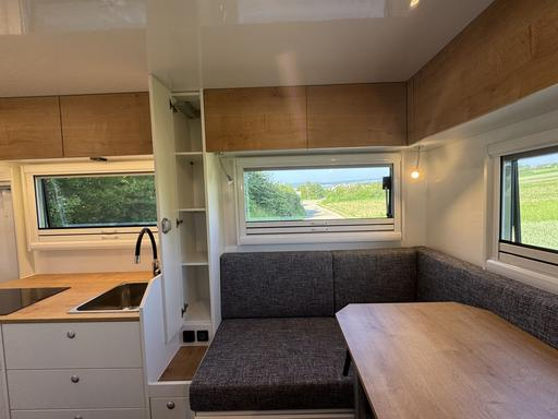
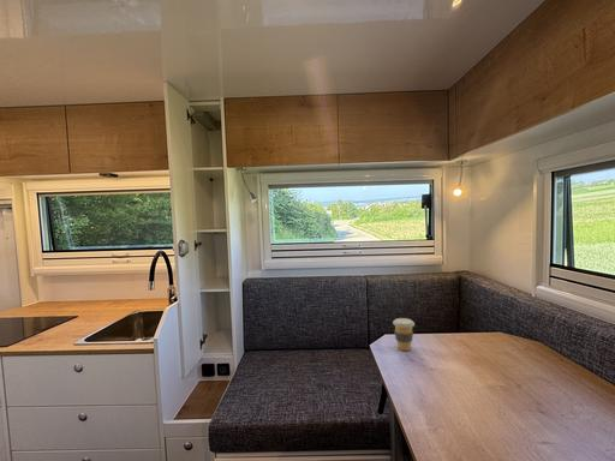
+ coffee cup (404, 334)
